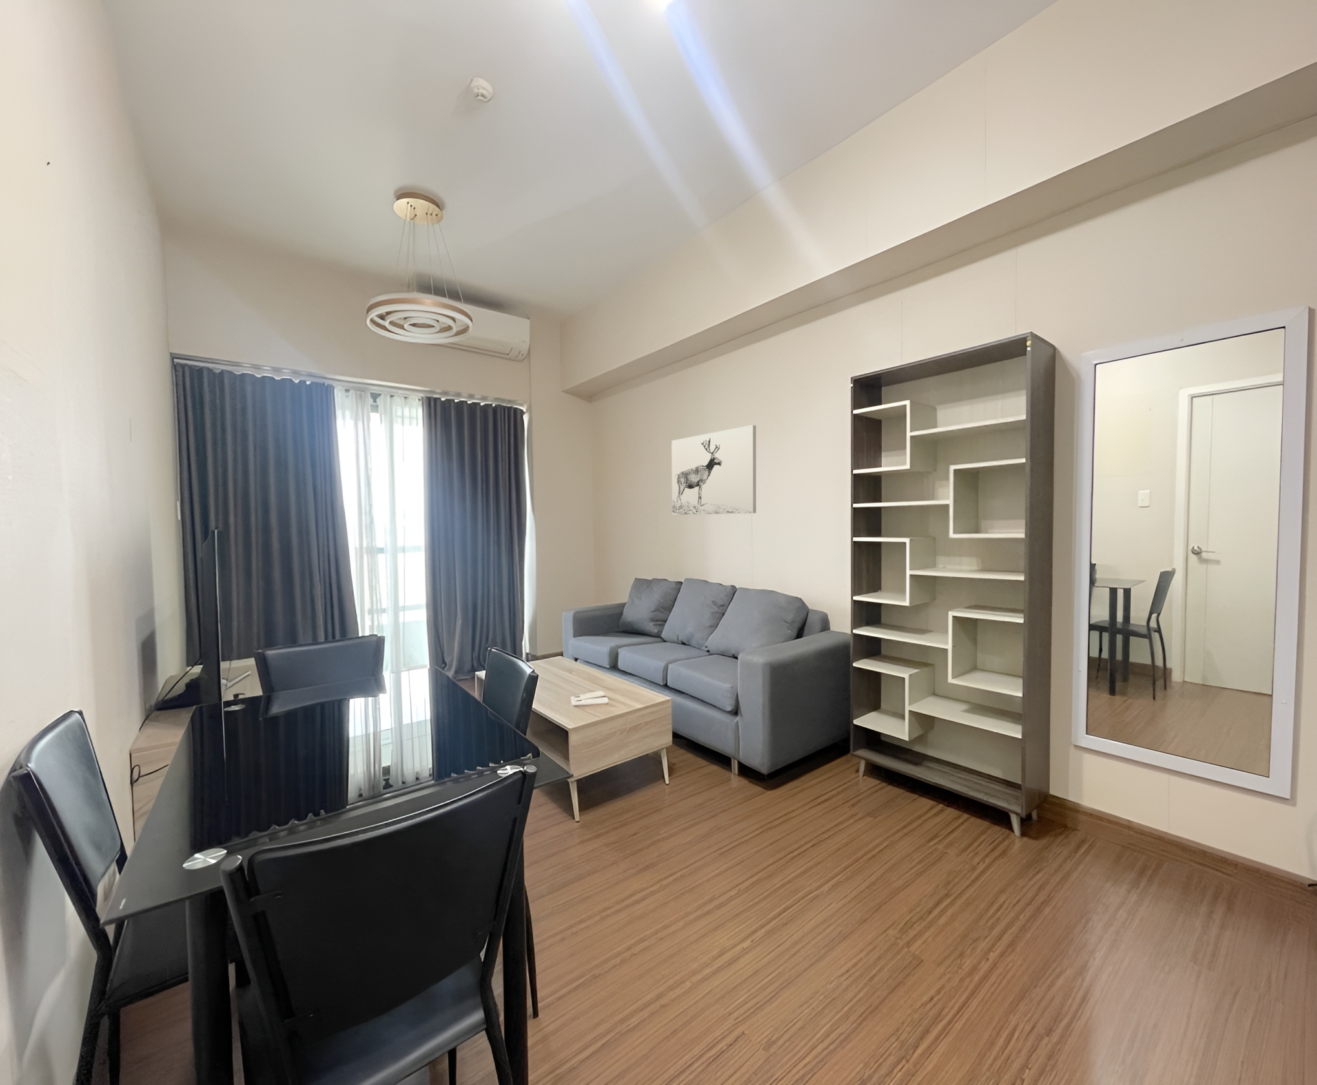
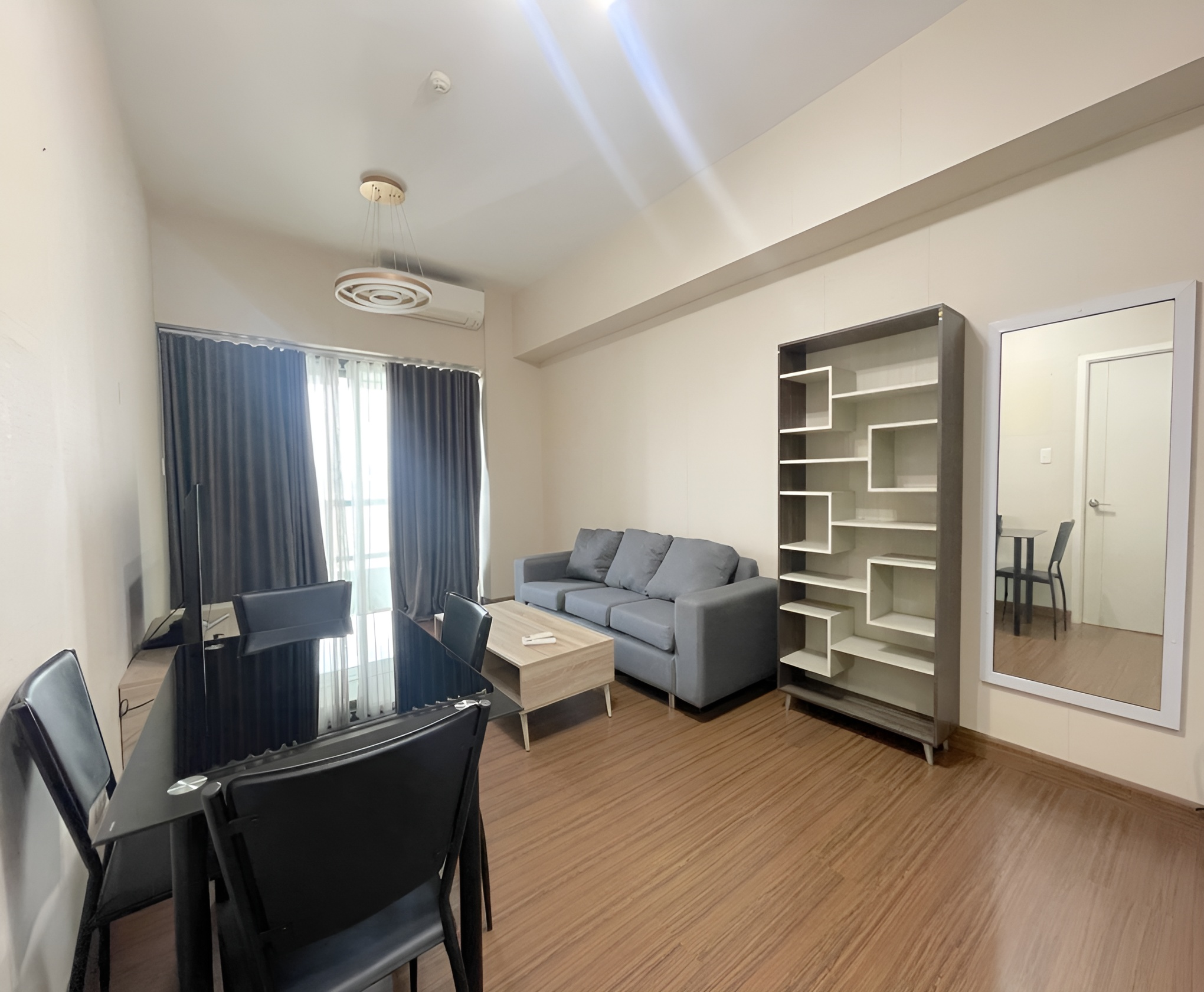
- wall art (710, 474)
